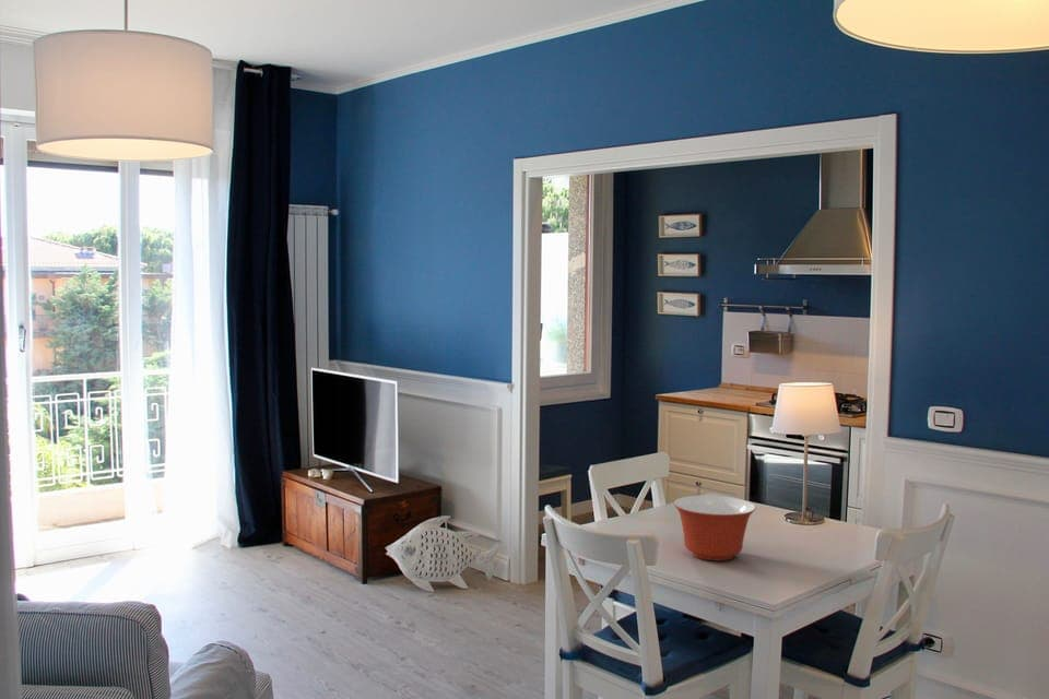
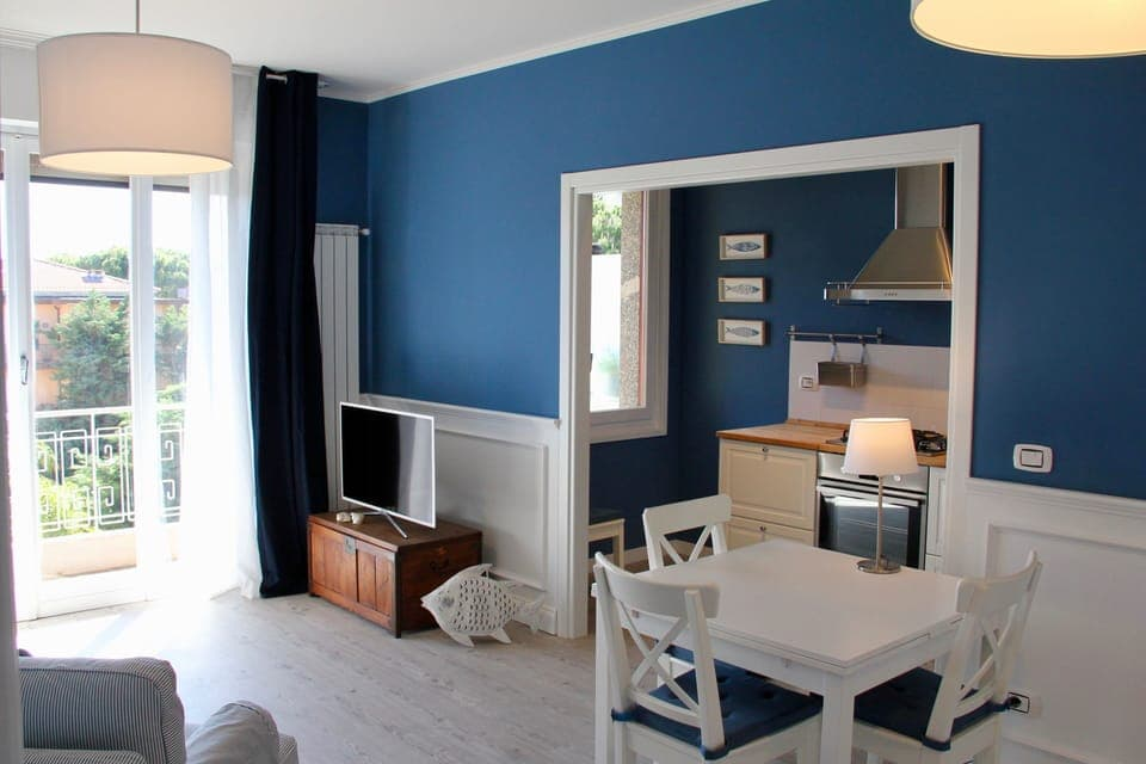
- mixing bowl (714, 530)
